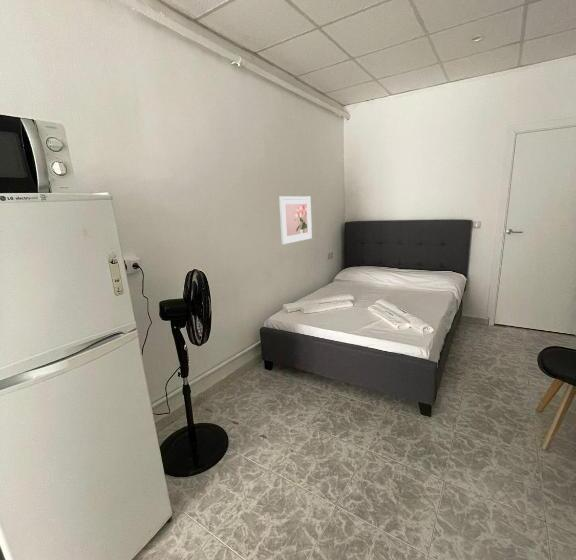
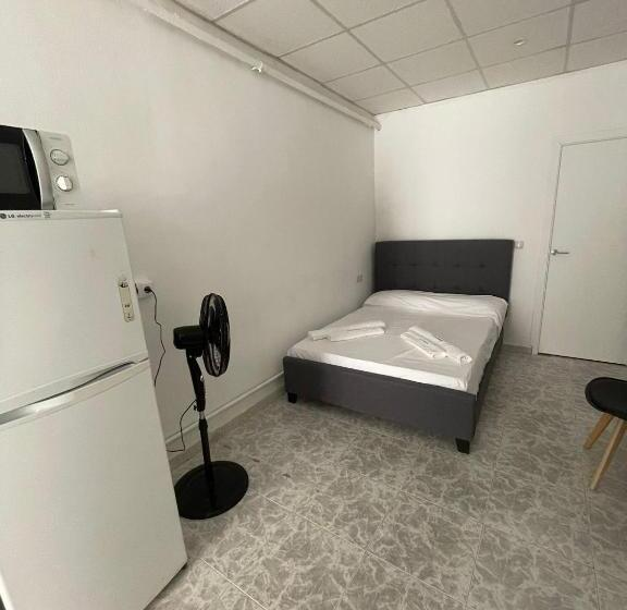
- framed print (296, 219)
